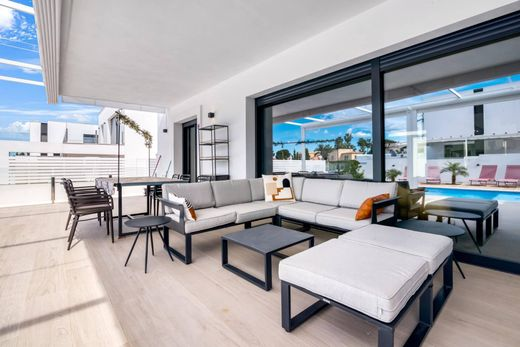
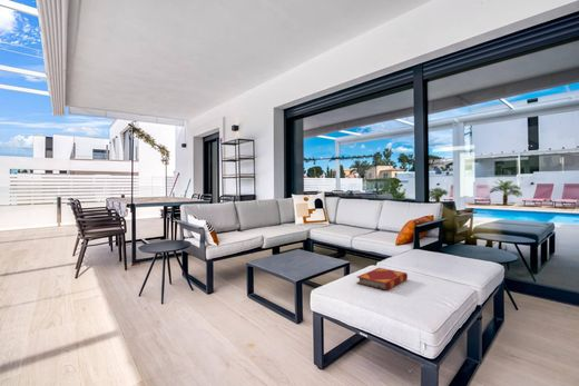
+ hardback book (382, 277)
